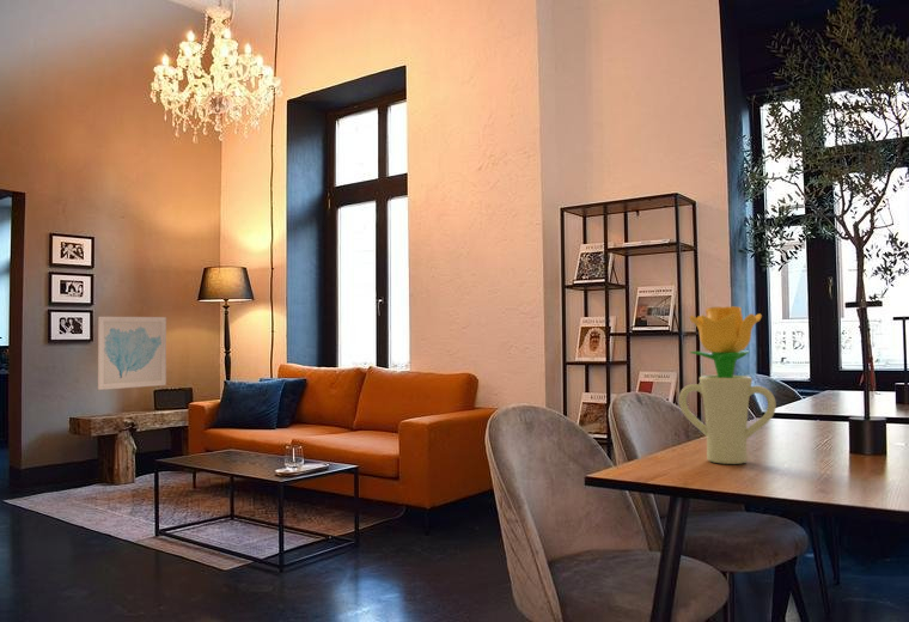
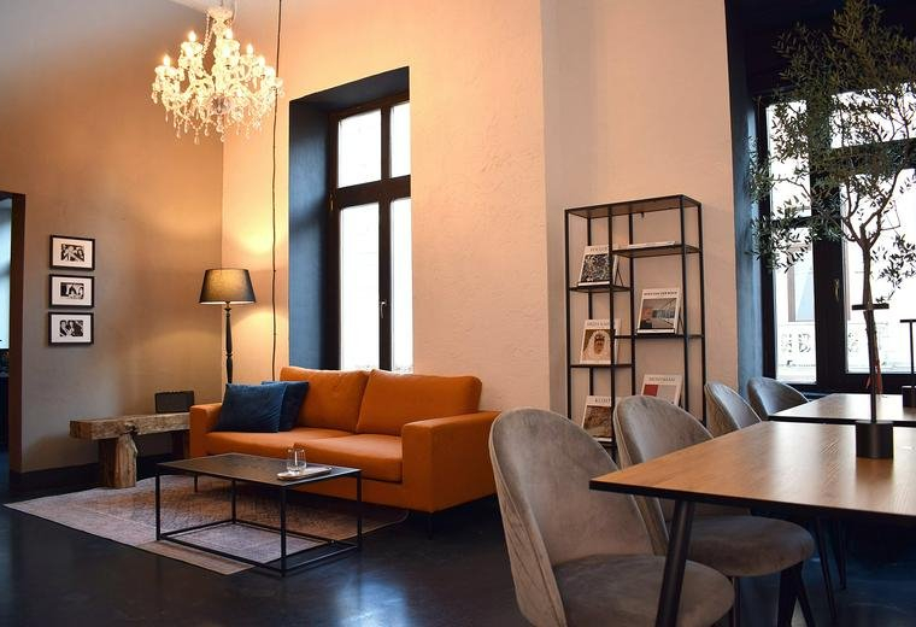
- potted flower (725, 383)
- wall art (133, 352)
